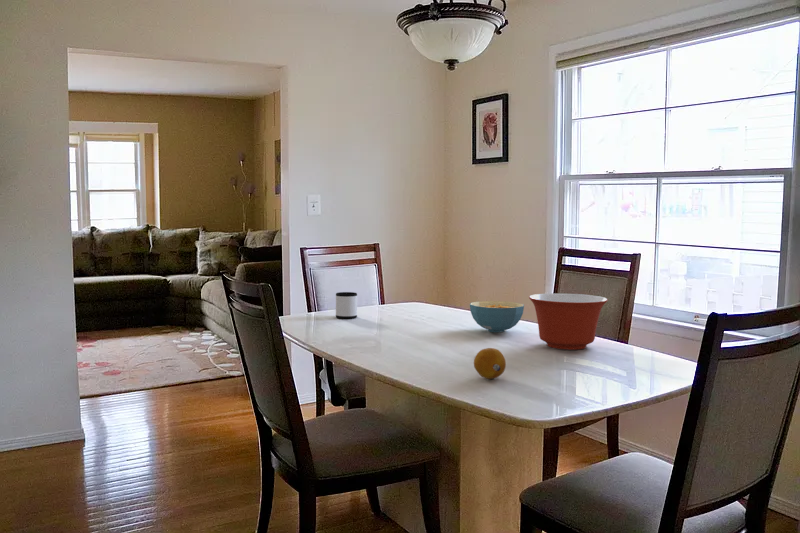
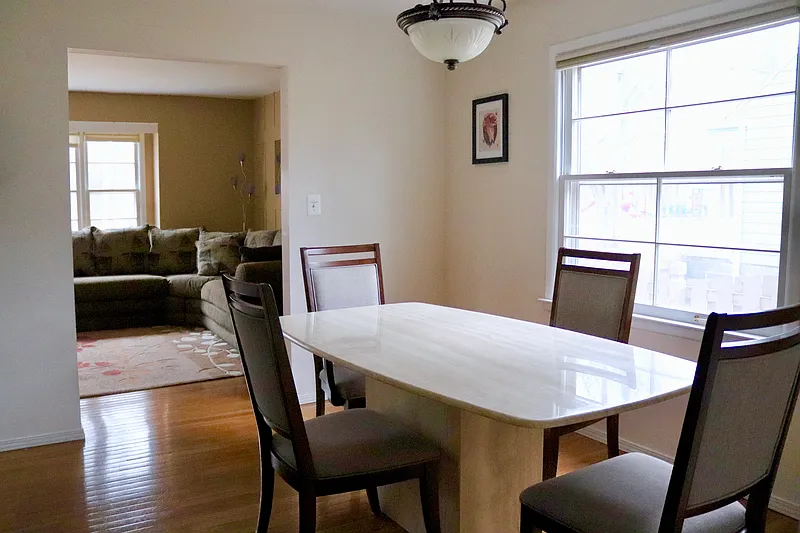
- mug (344, 304)
- cereal bowl (496, 317)
- mixing bowl (567, 321)
- fruit (489, 363)
